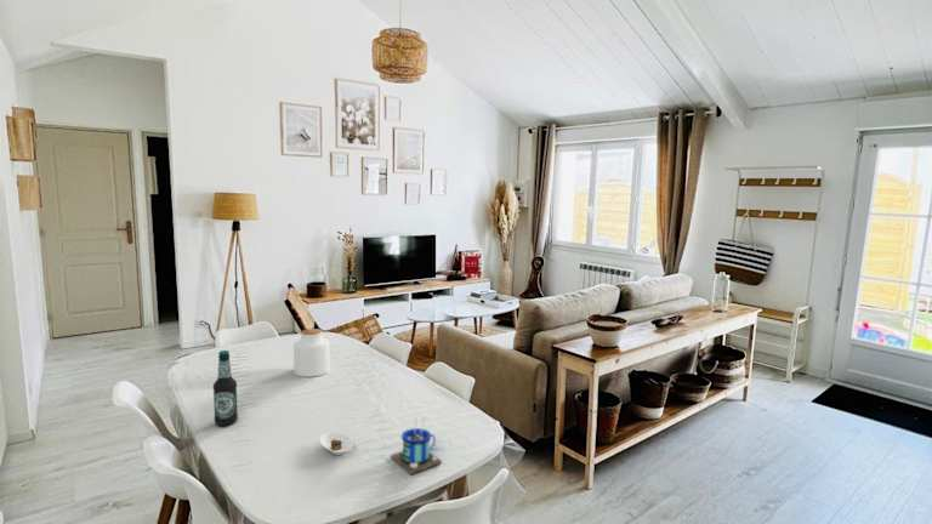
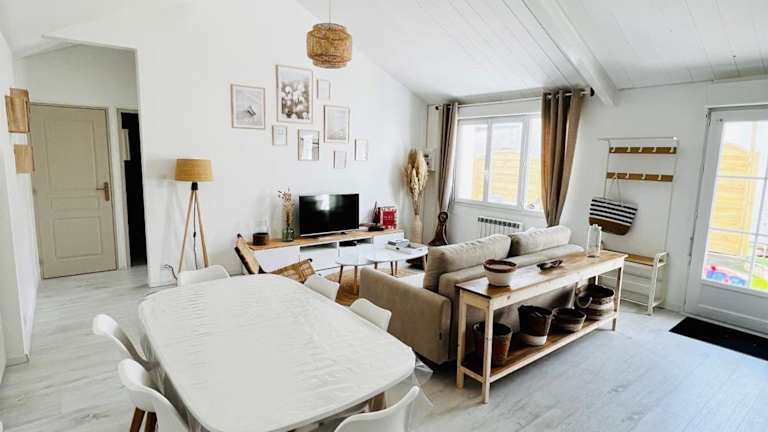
- saucer (336, 444)
- mug (417, 431)
- jar (313, 351)
- bottle (225, 387)
